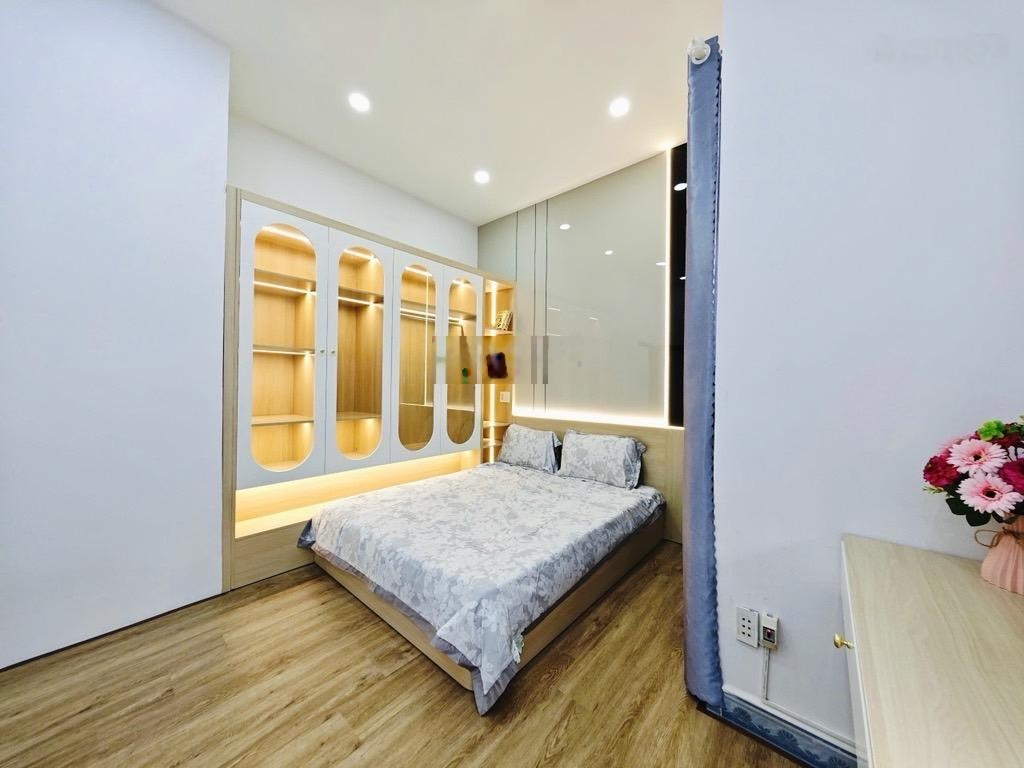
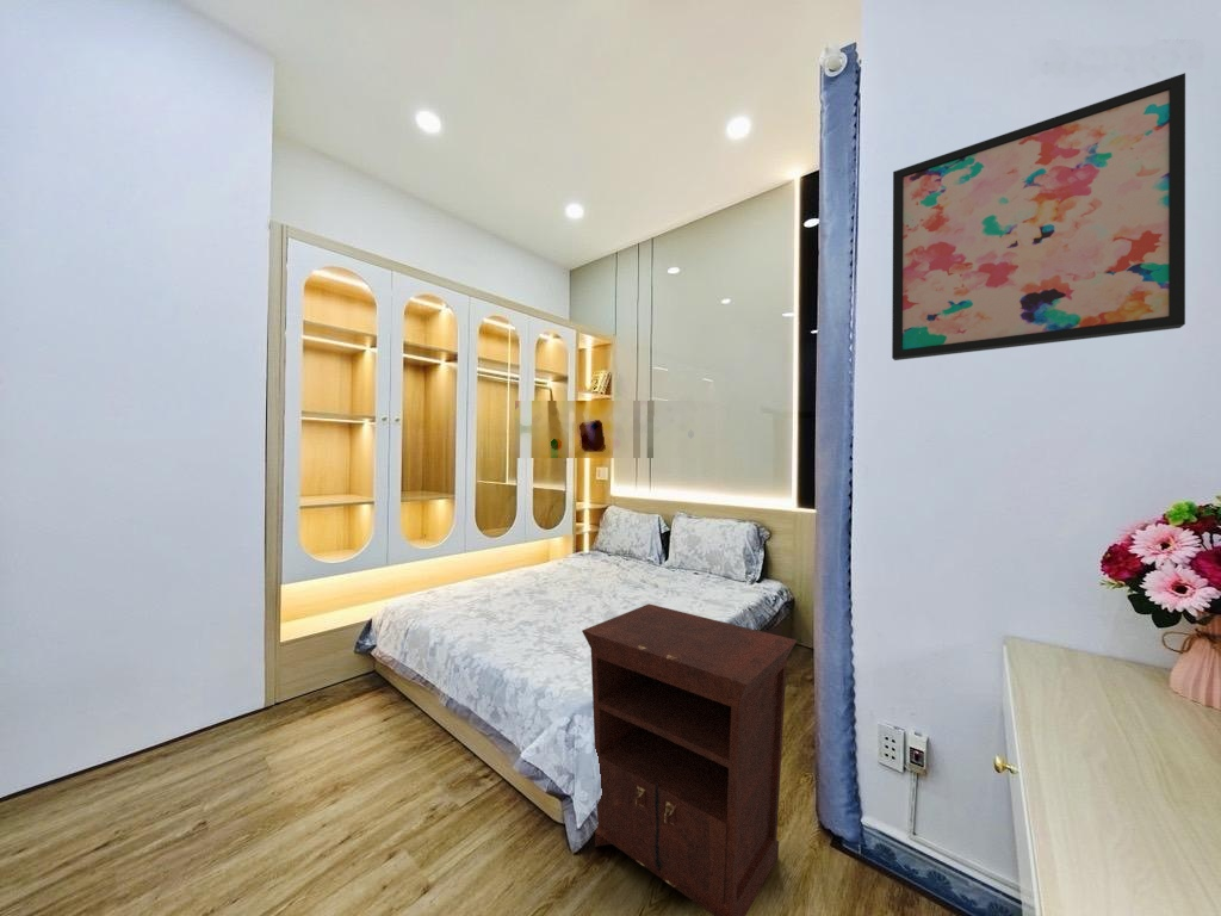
+ wall art (1016, 239)
+ nightstand (686, 743)
